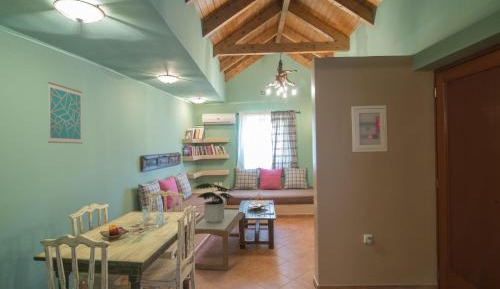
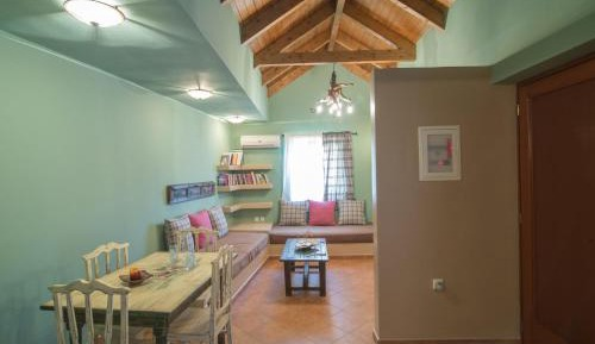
- potted plant (215, 201)
- coffee table (219, 233)
- wall art (66, 115)
